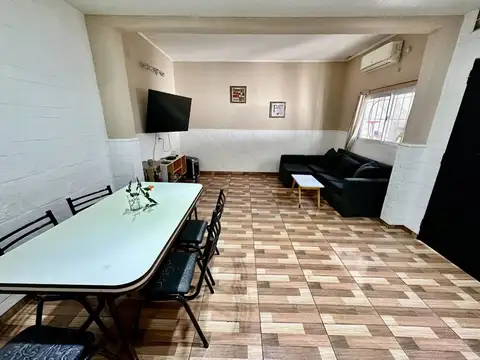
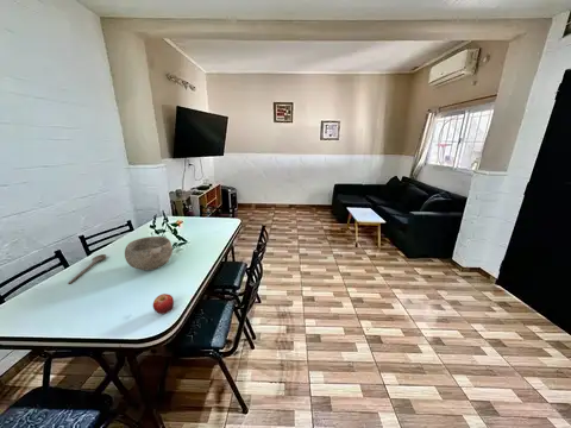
+ wooden spoon (88, 268)
+ bowl (150, 254)
+ fruit (163, 303)
